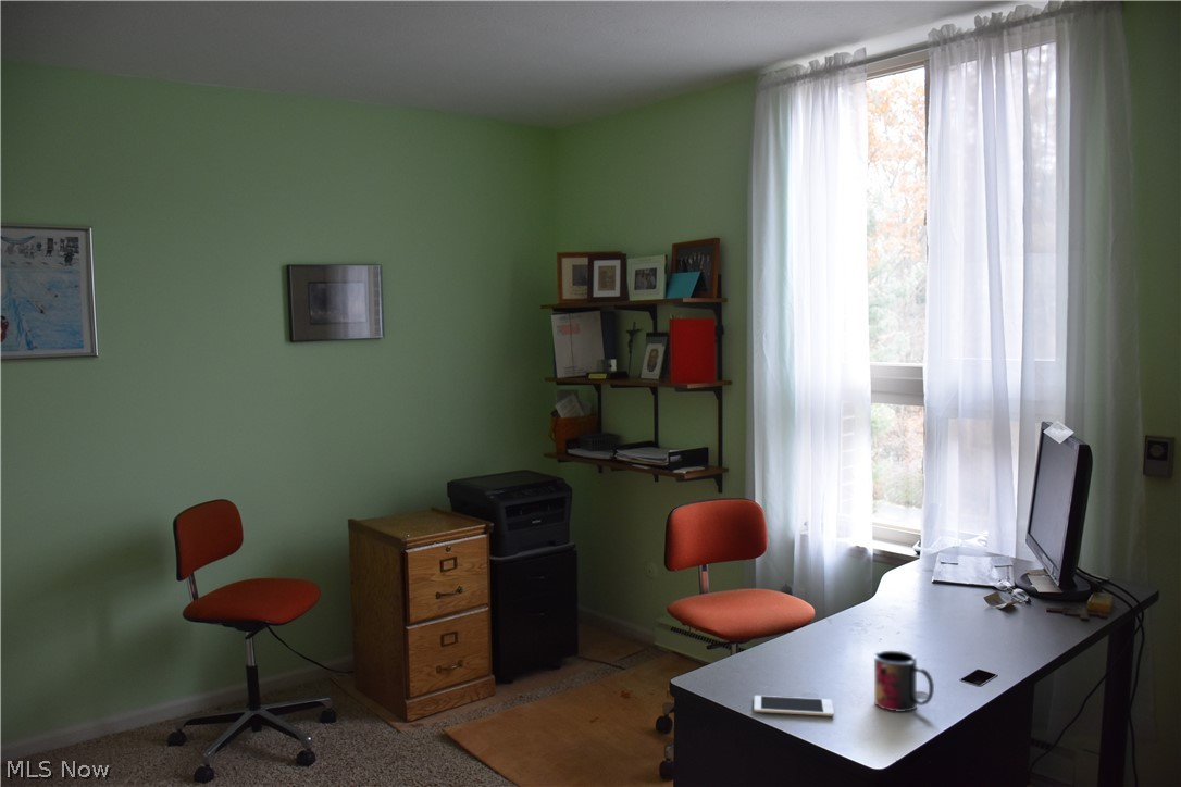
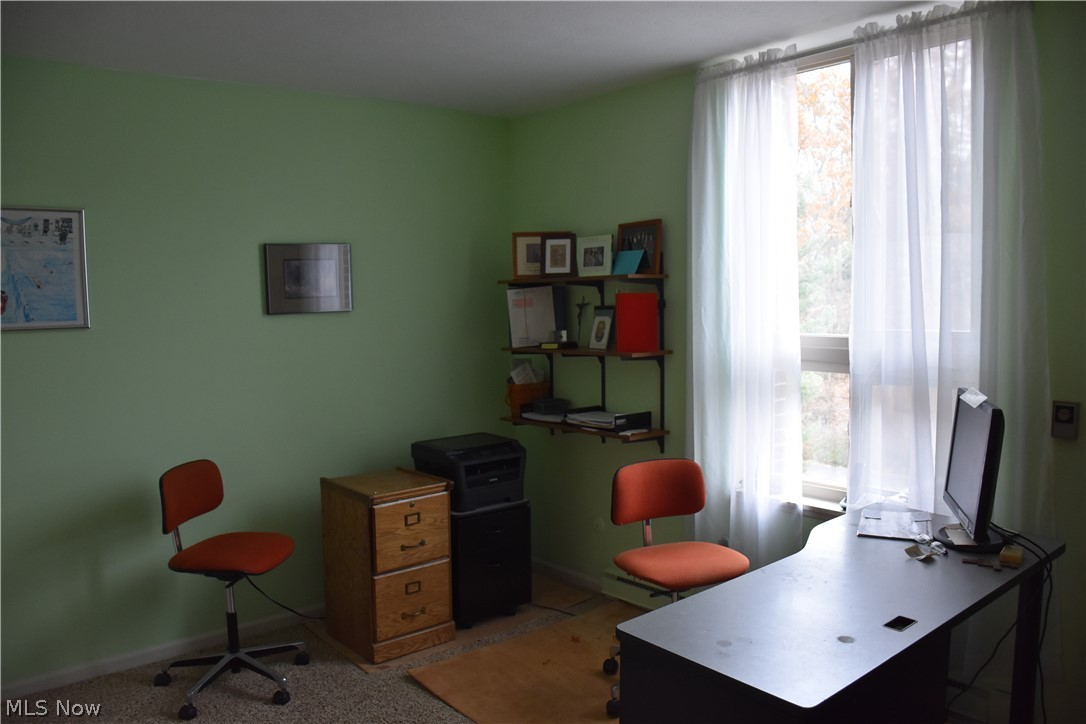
- cell phone (793, 705)
- mug (904, 682)
